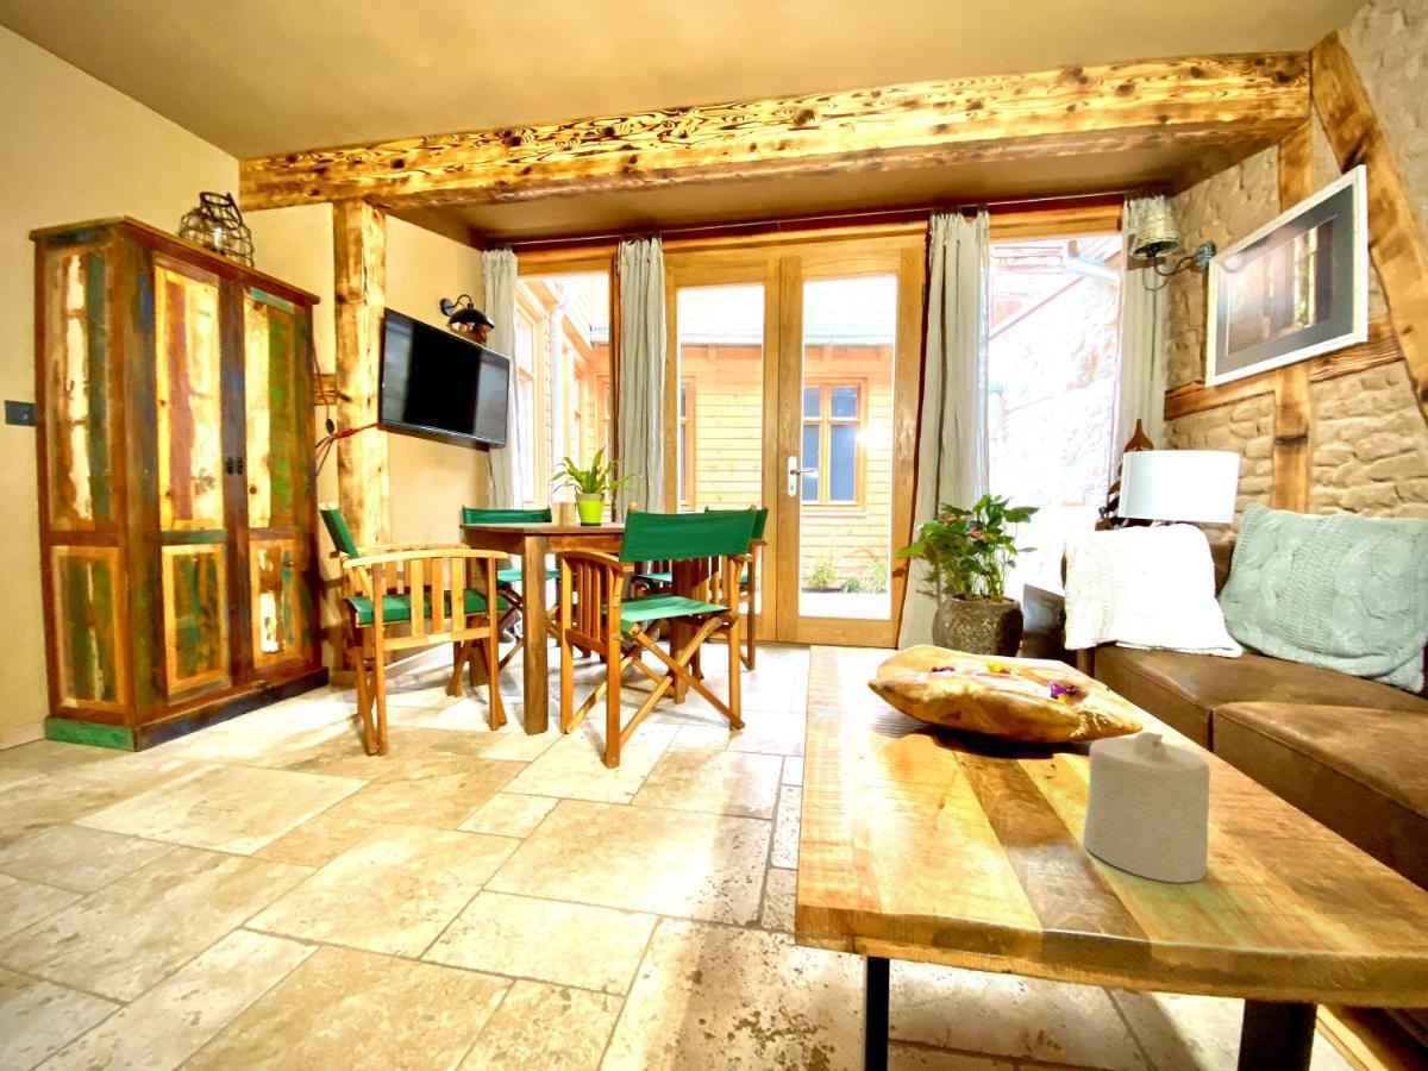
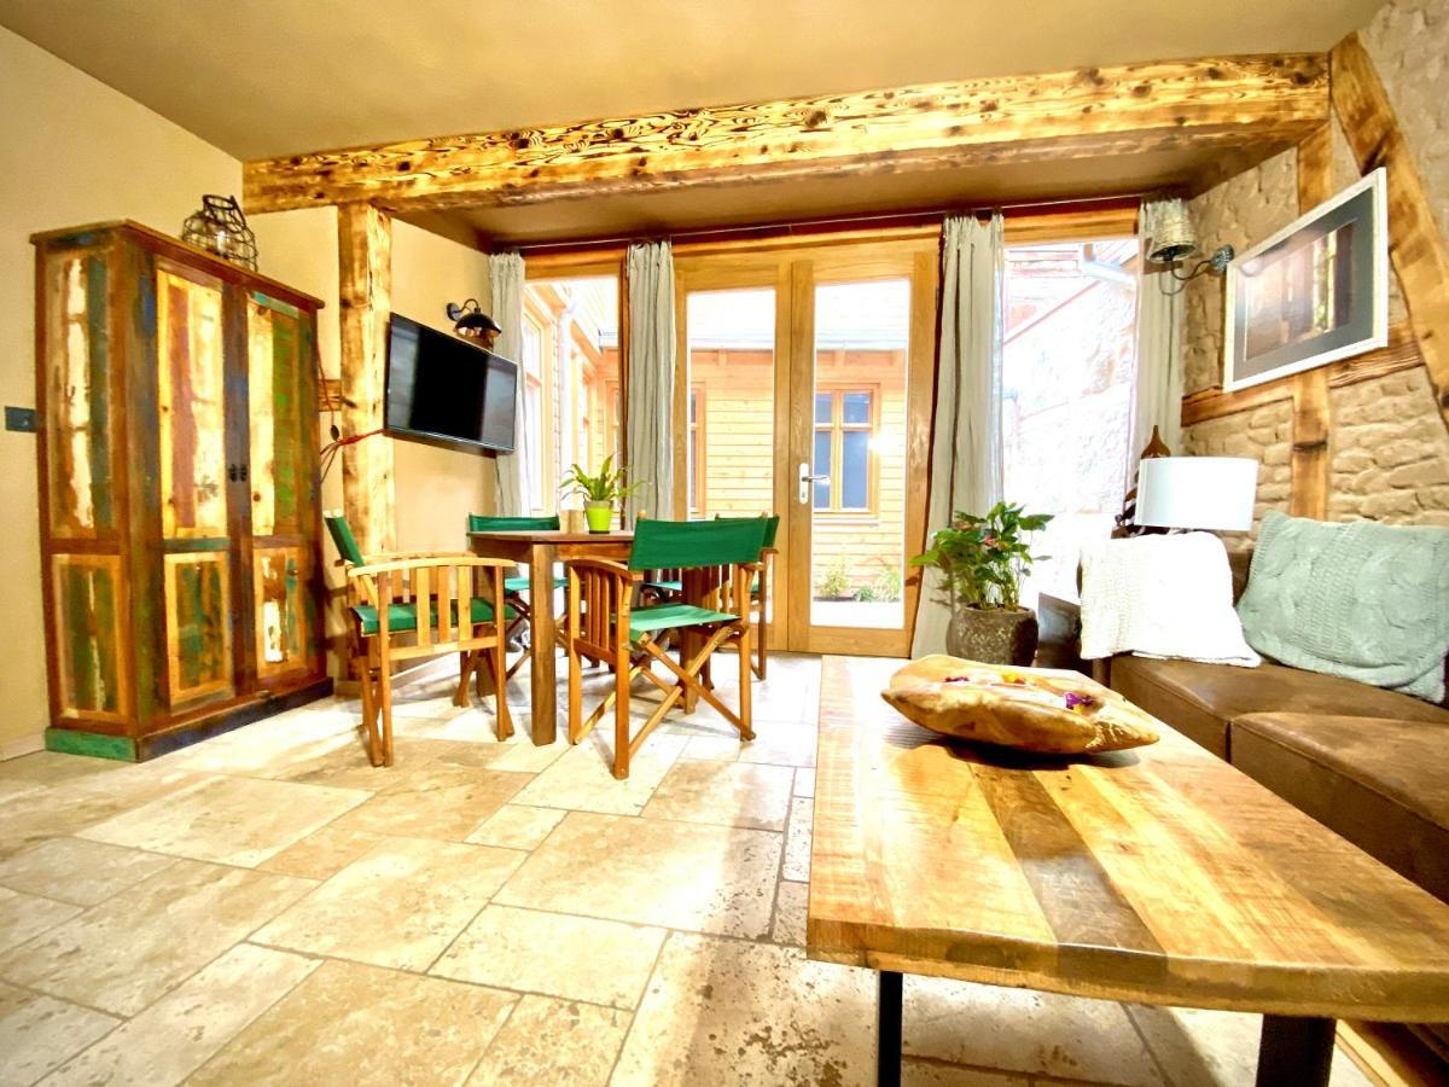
- candle (1145, 794)
